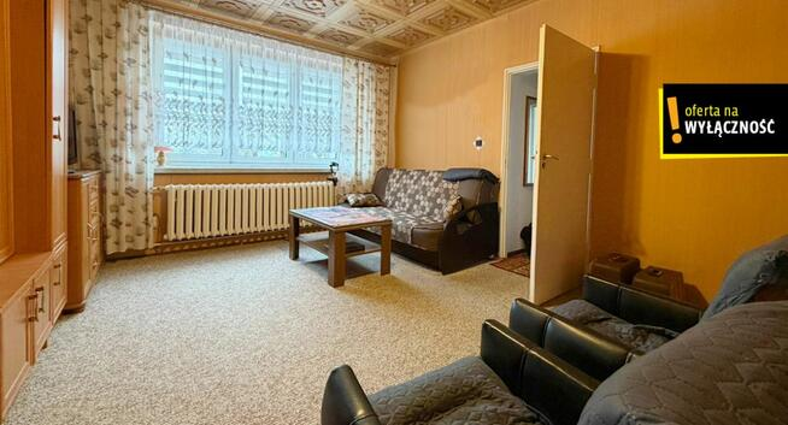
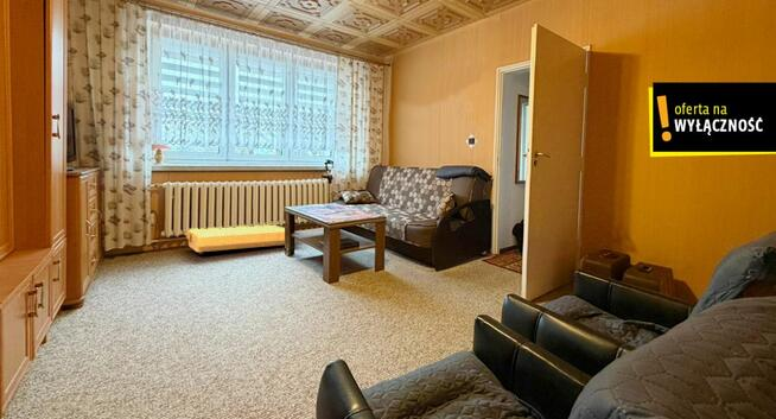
+ ottoman (241, 237)
